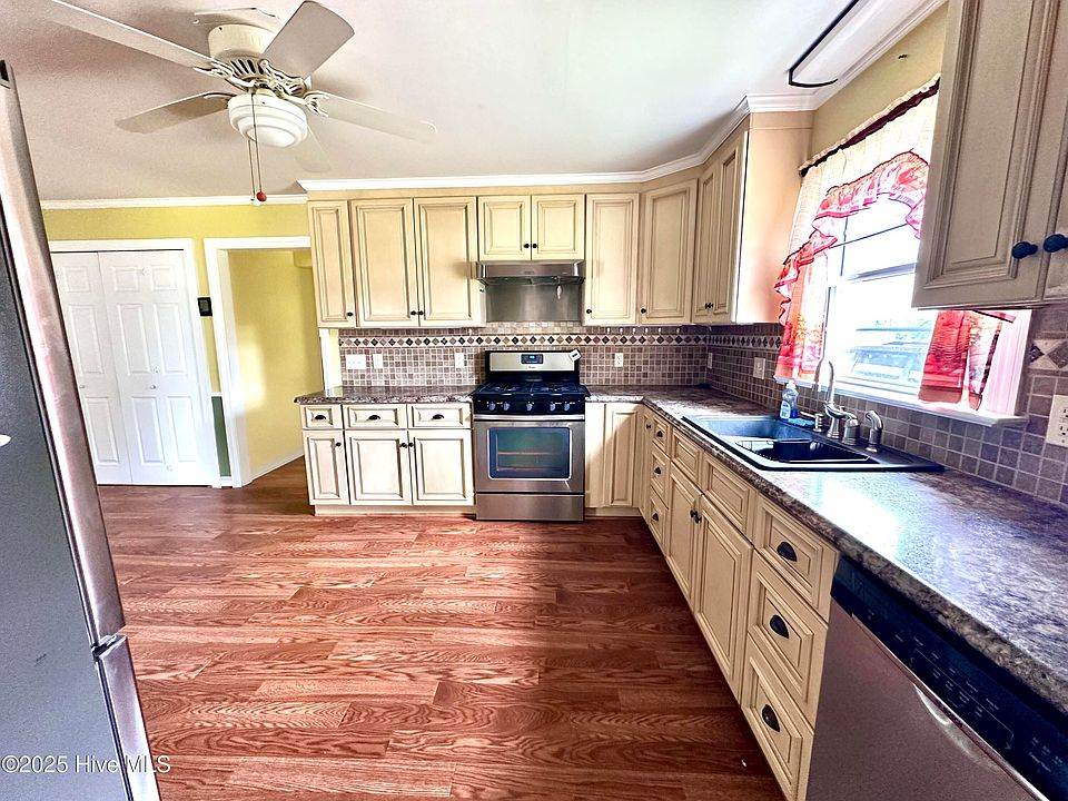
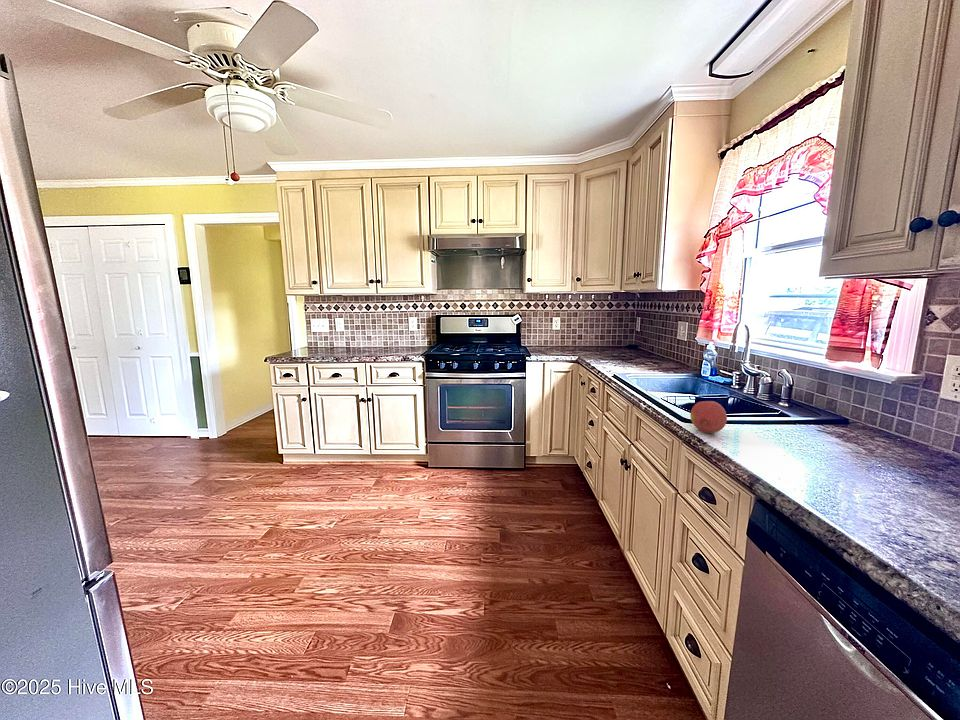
+ fruit (708, 416)
